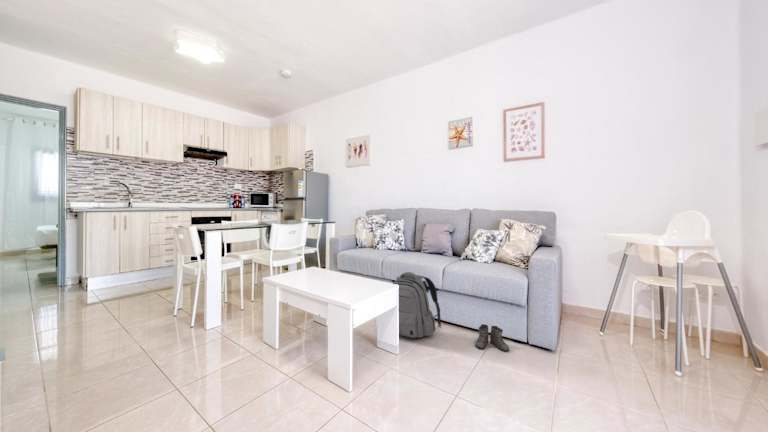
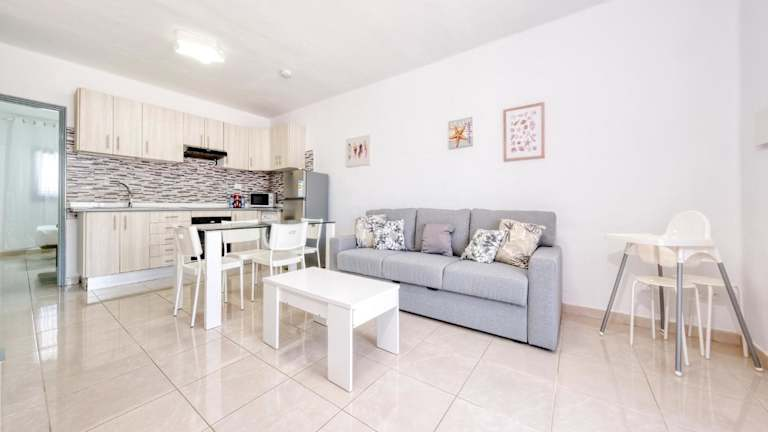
- backpack (411, 301)
- boots (490, 337)
